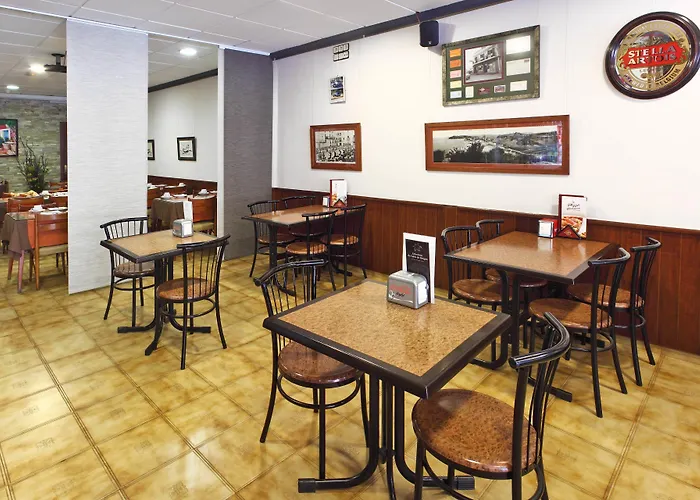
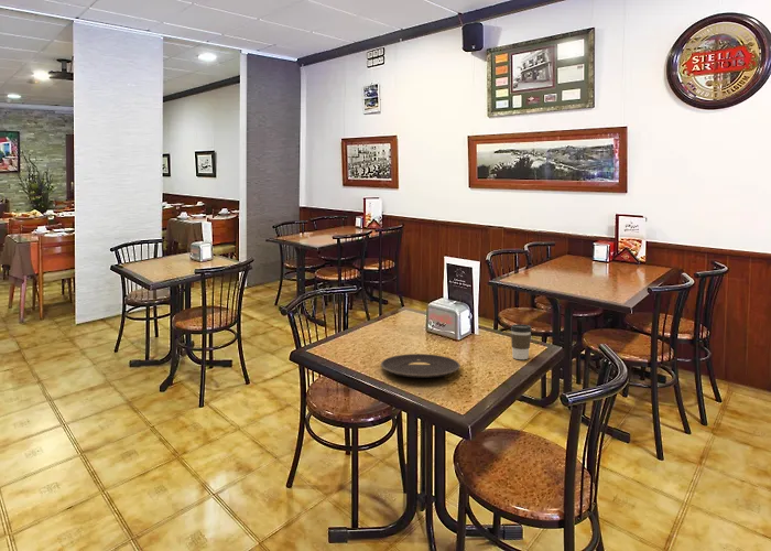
+ coffee cup (520, 342)
+ plate (420, 366)
